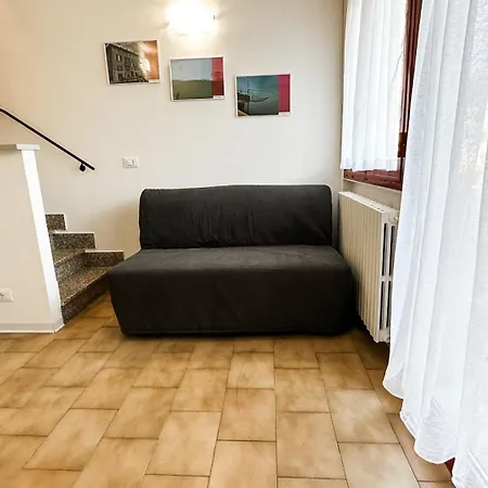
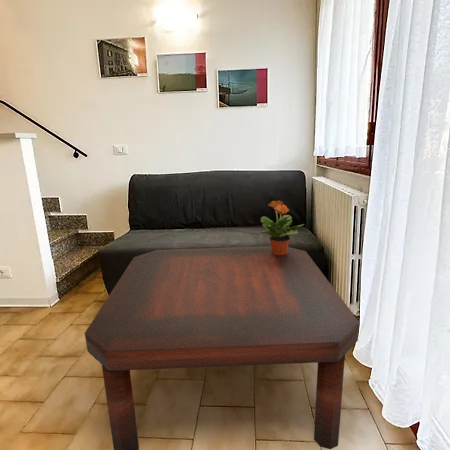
+ potted plant (278, 227)
+ coffee table (222, 331)
